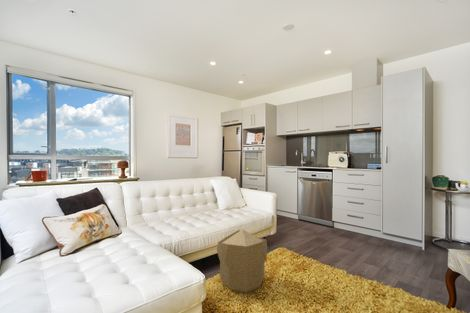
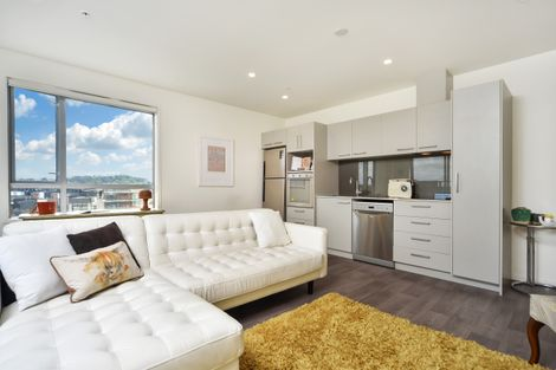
- pouf (242, 255)
